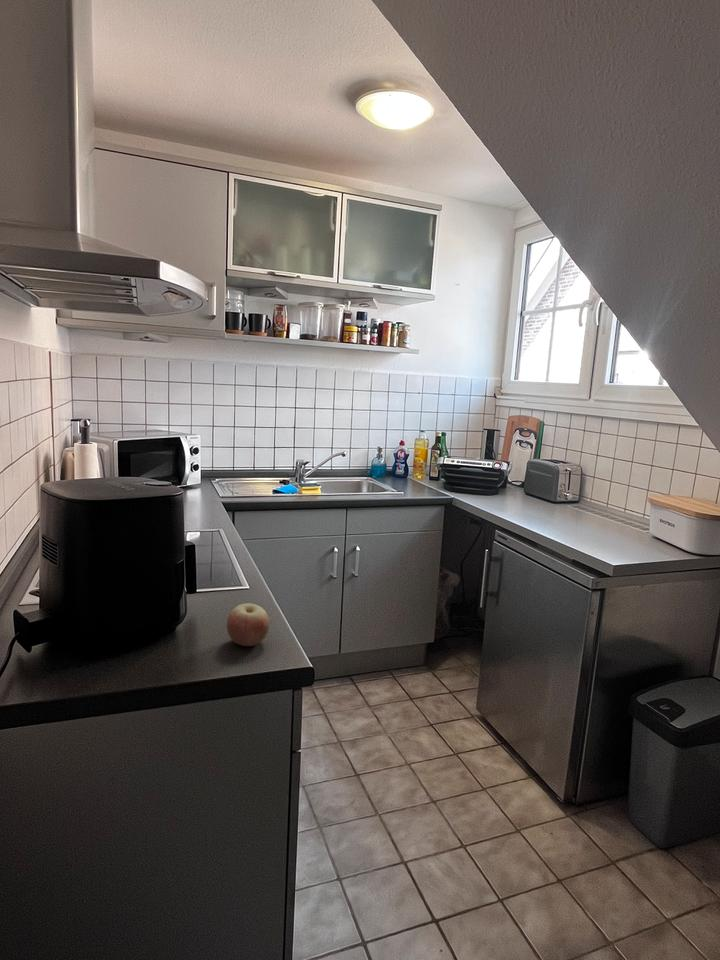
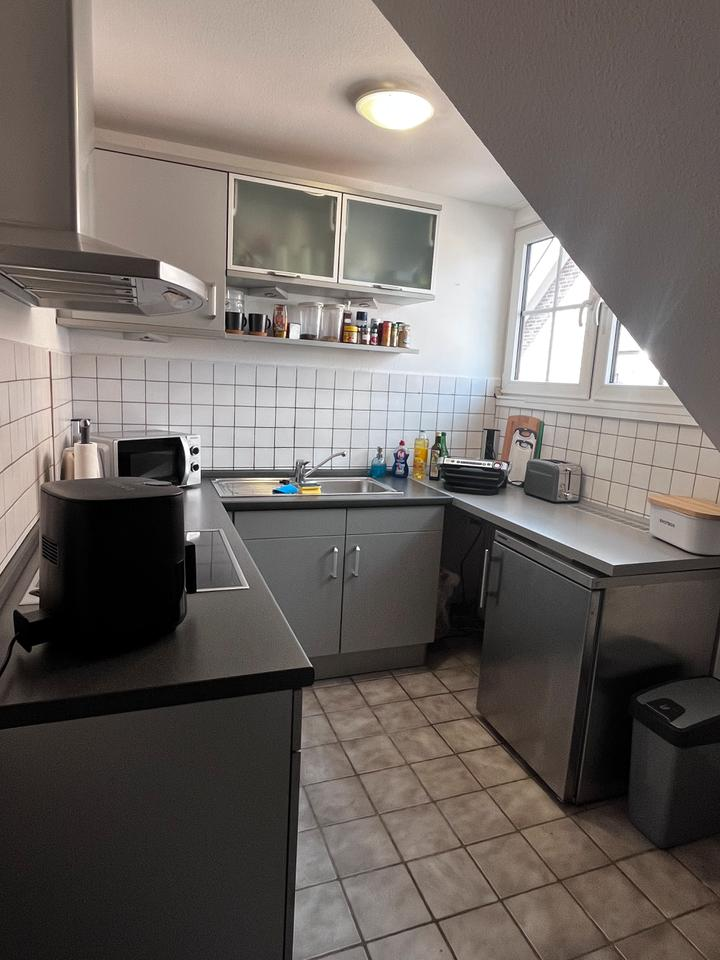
- apple (248, 624)
